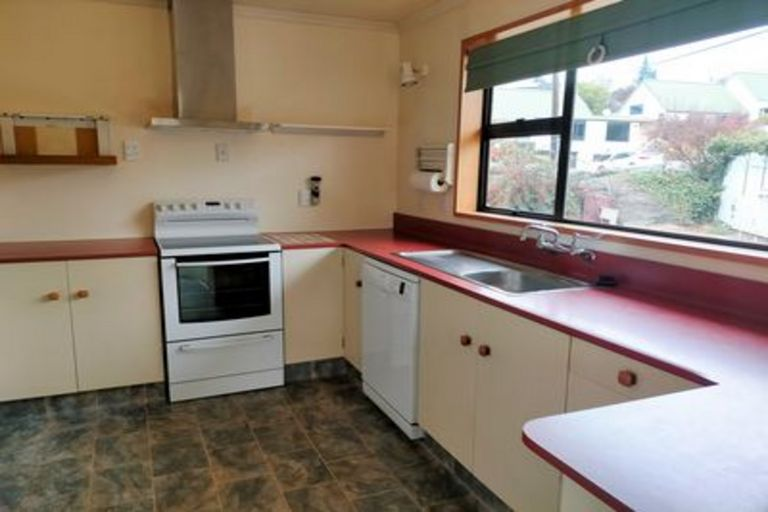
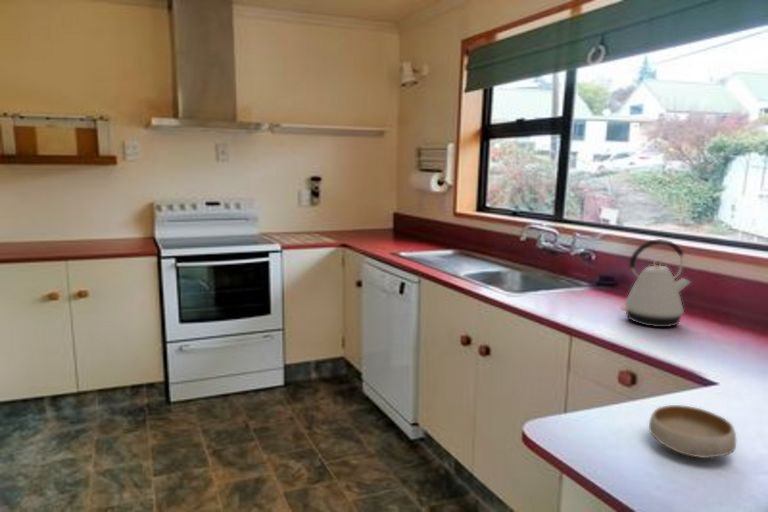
+ bowl (691, 433)
+ kettle (657, 281)
